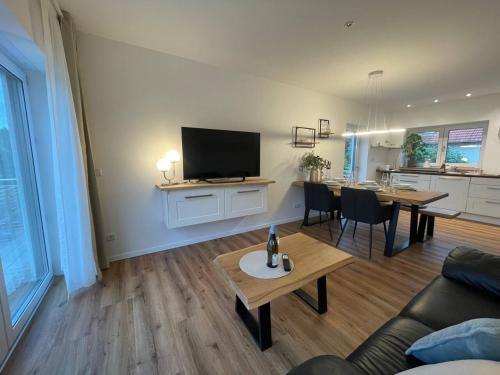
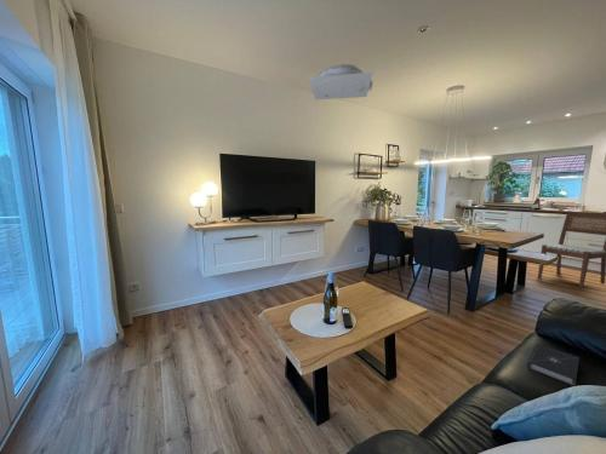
+ book (553, 362)
+ ceiling light (342, 79)
+ chair (574, 247)
